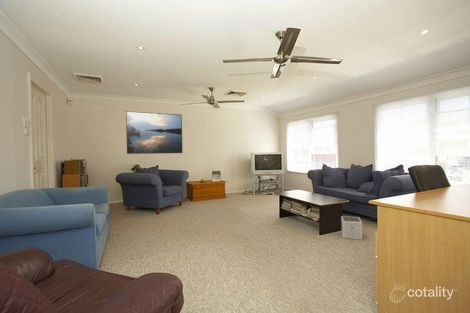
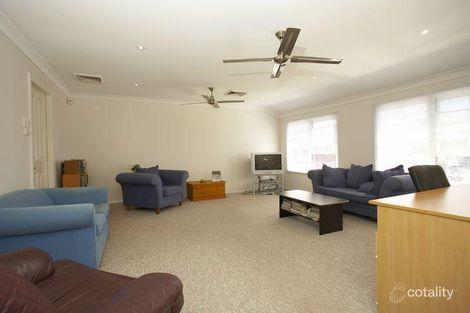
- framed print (155, 133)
- speaker (351, 227)
